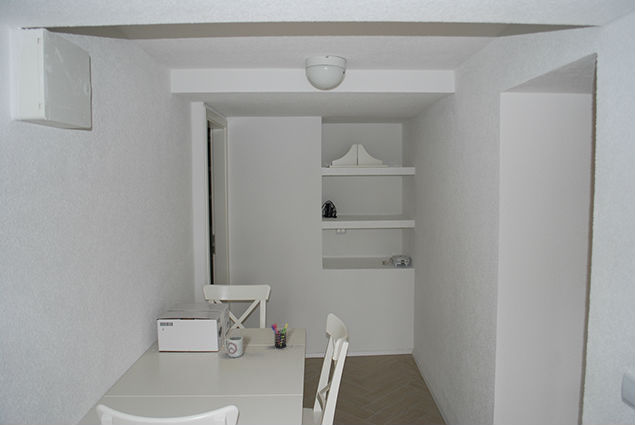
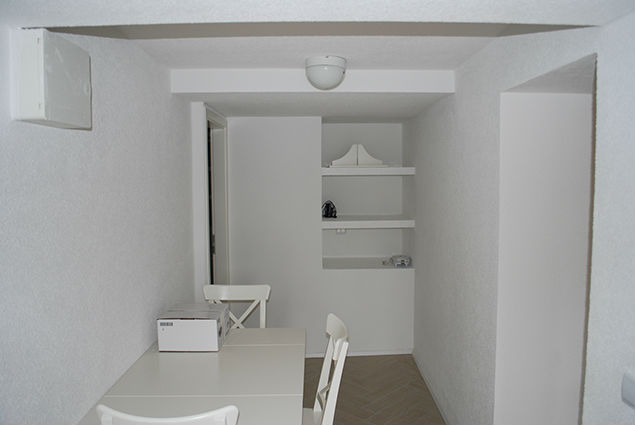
- pen holder (280, 334)
- cup (233, 346)
